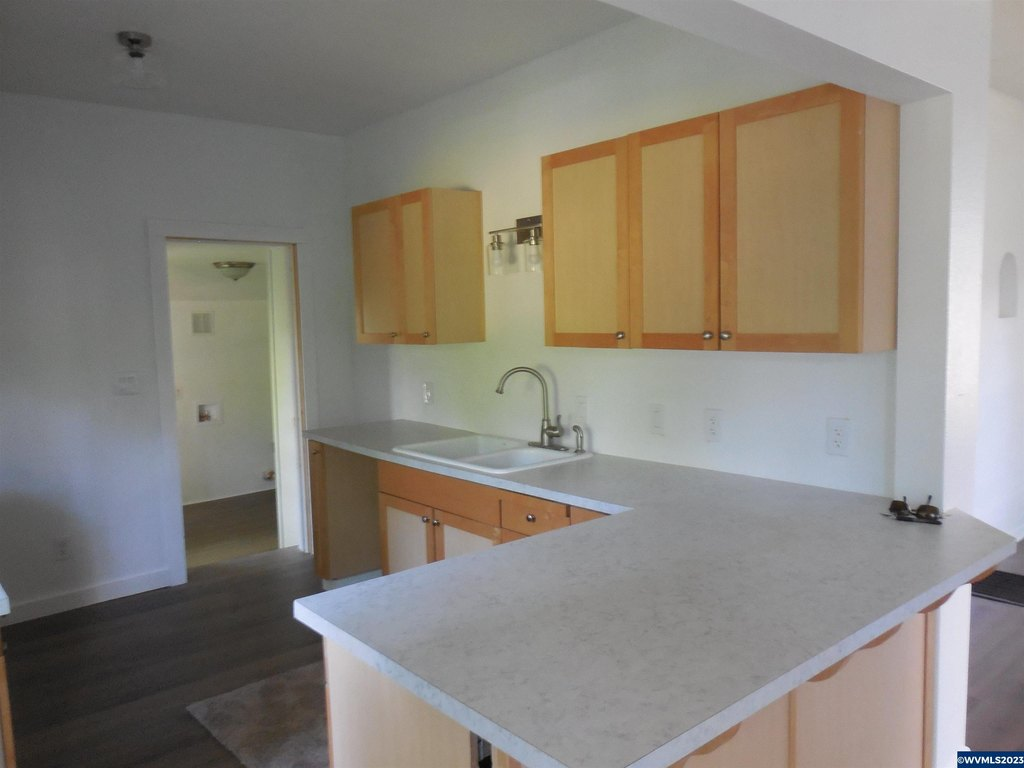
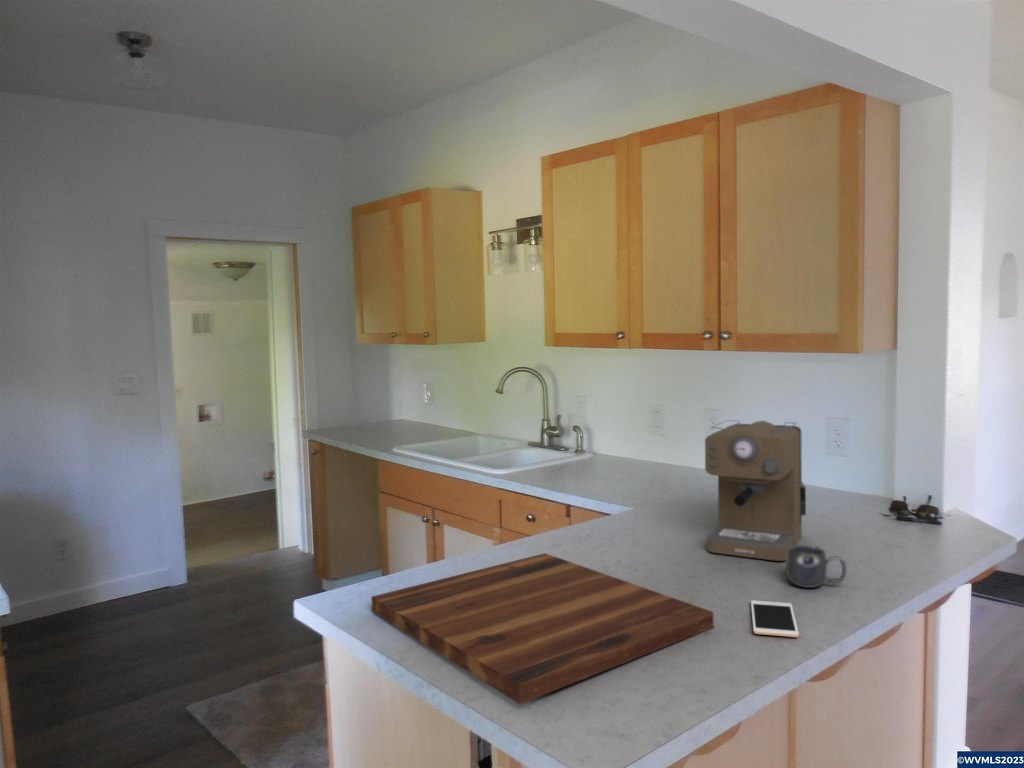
+ mug (815, 568)
+ coffee maker (760, 486)
+ cutting board (535, 611)
+ cell phone (773, 617)
